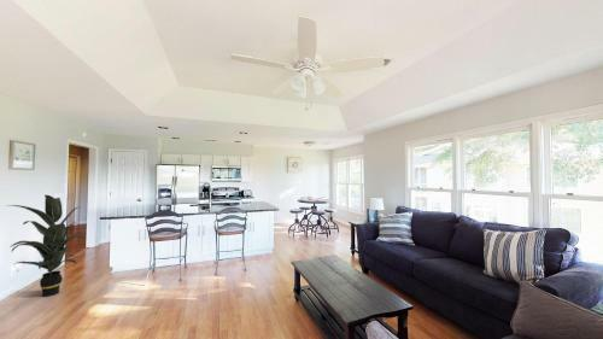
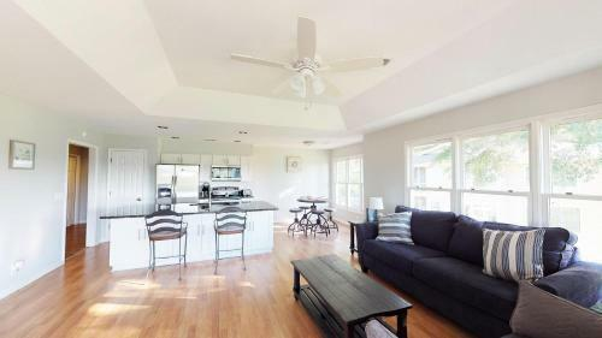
- indoor plant (47, 244)
